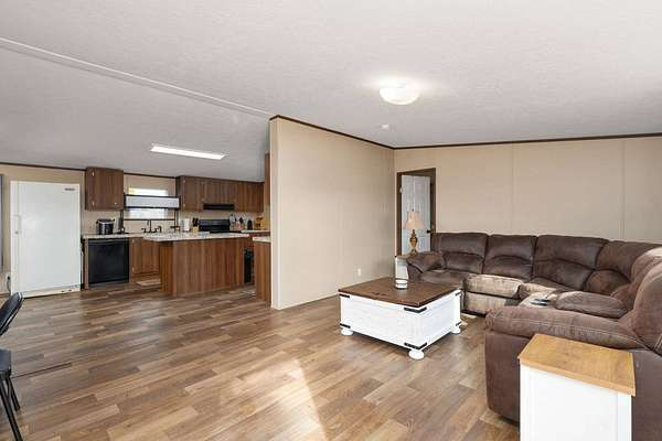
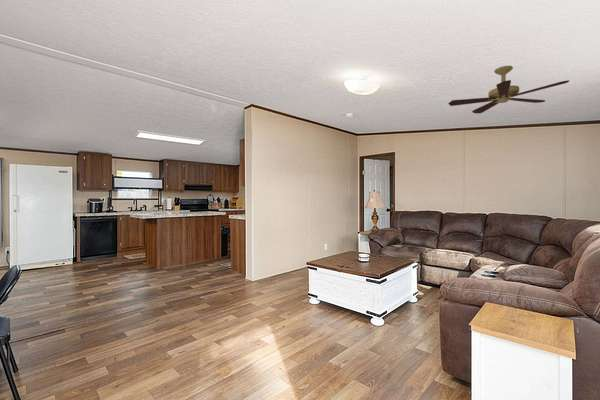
+ ceiling fan (502, 84)
